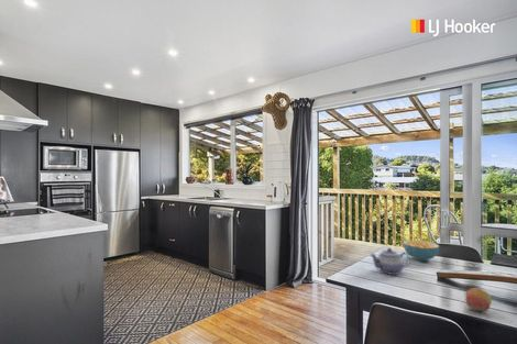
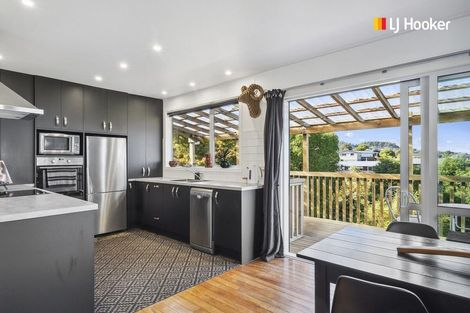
- fruit (477, 299)
- cereal bowl (420, 252)
- teapot (389, 259)
